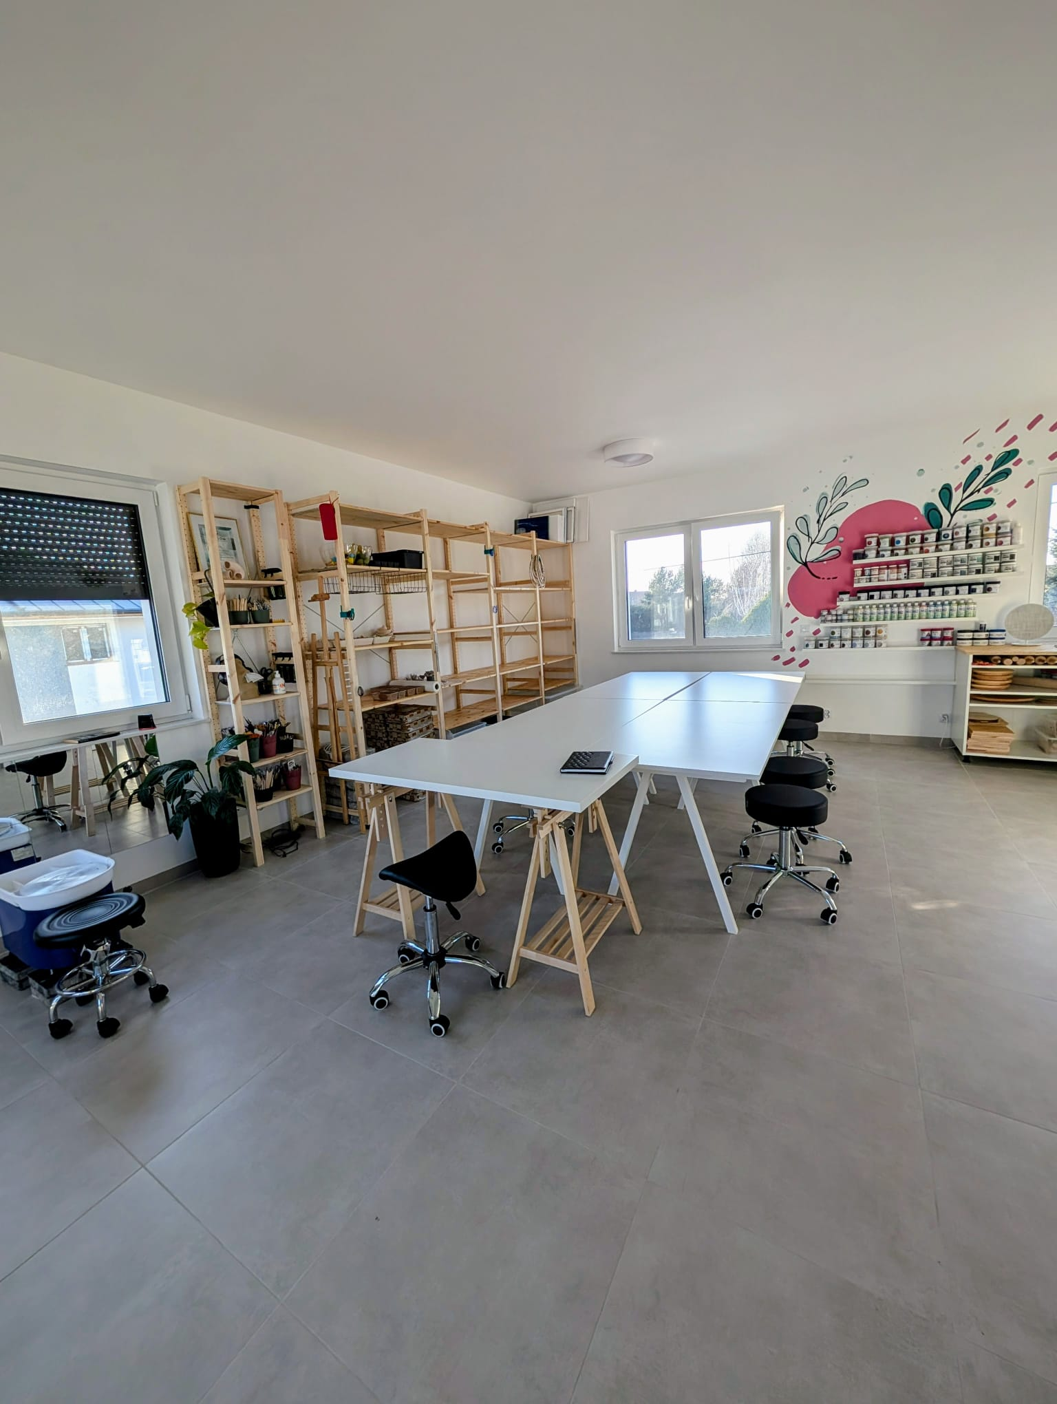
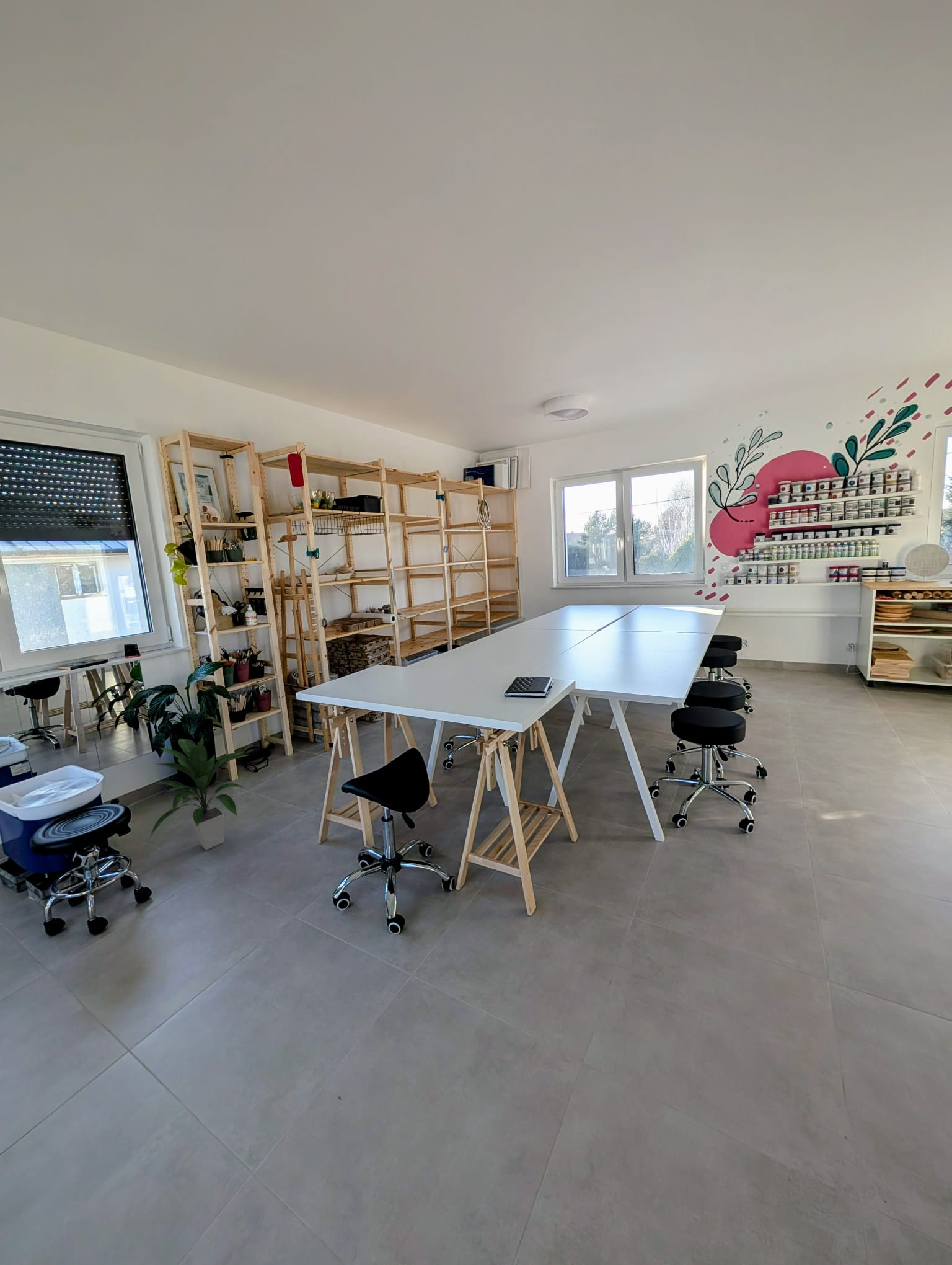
+ indoor plant (198, 791)
